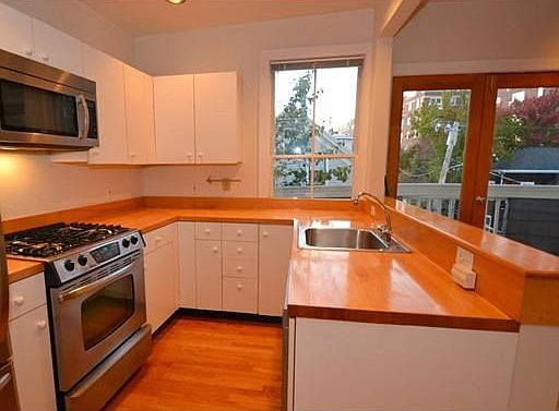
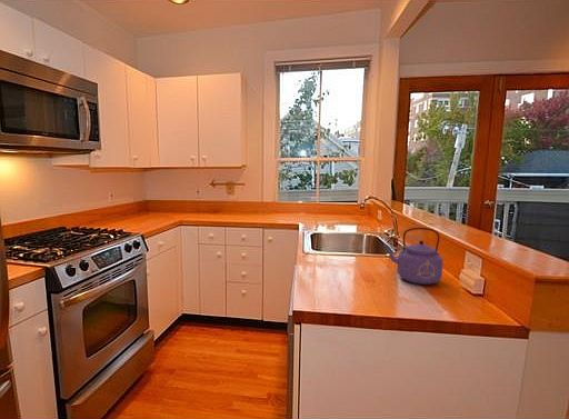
+ kettle (412, 252)
